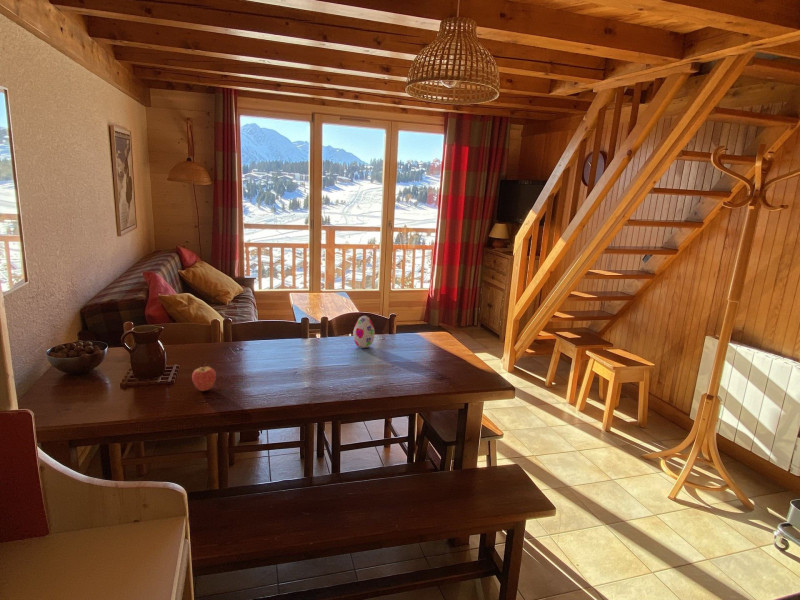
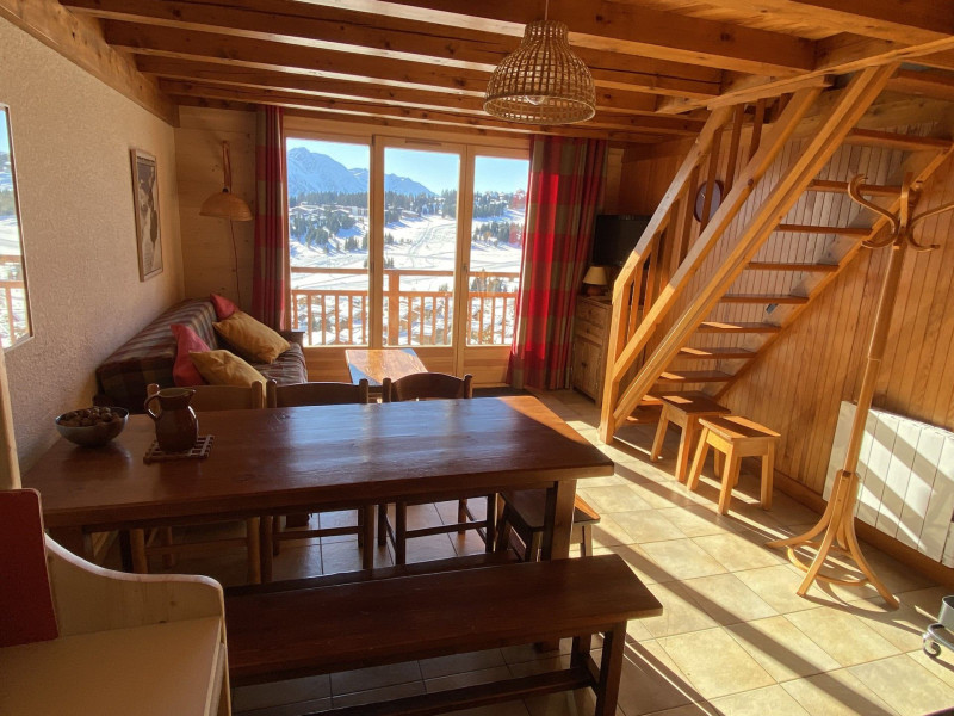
- decorative egg (364, 331)
- fruit (204, 376)
